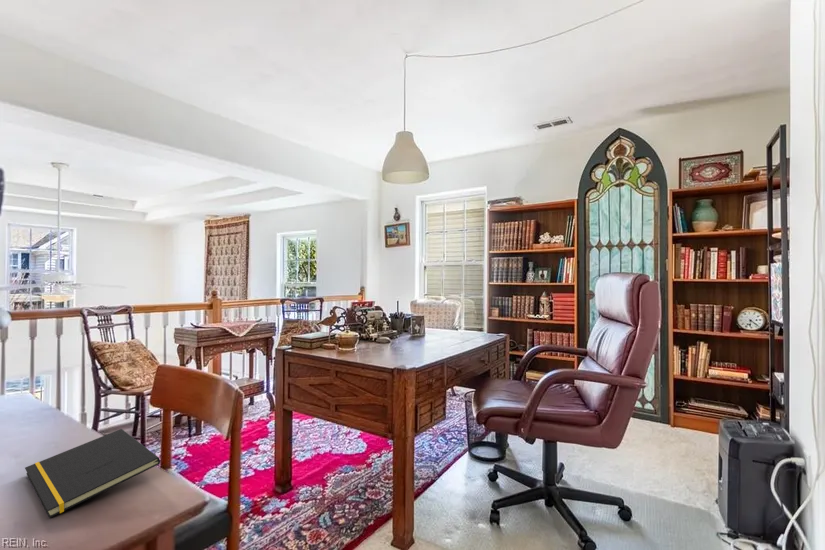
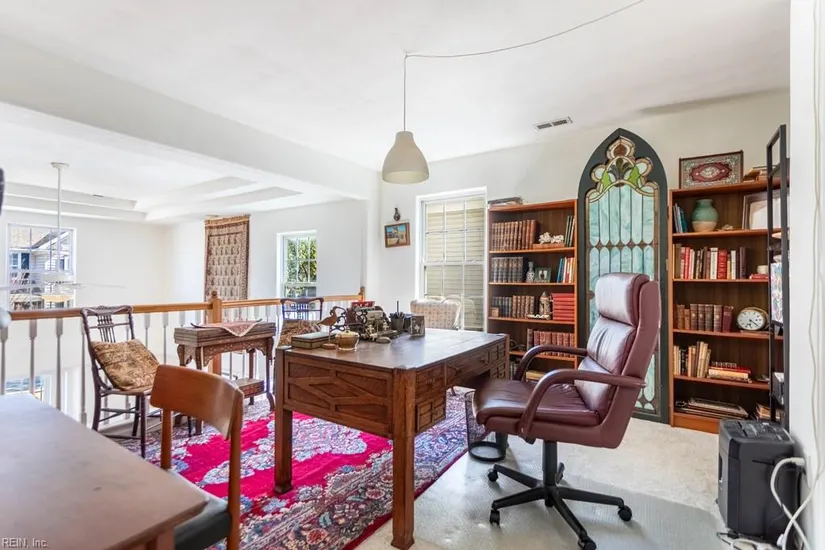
- notepad (91, 465)
